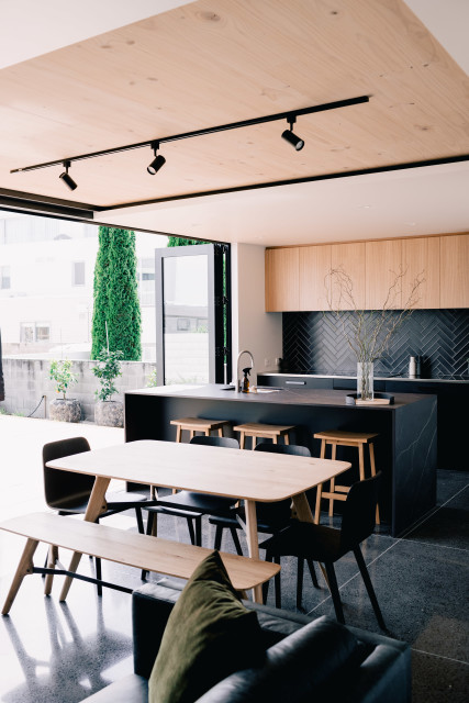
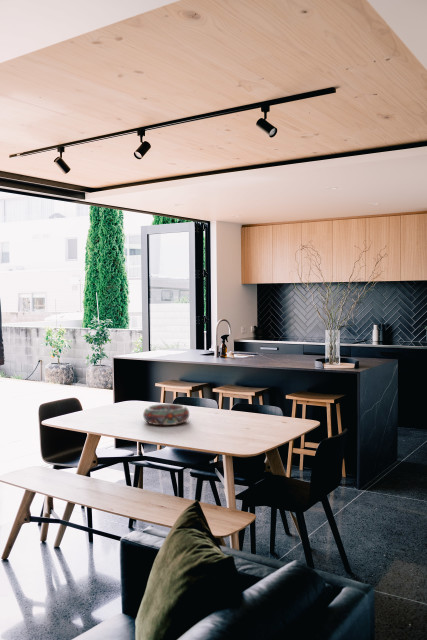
+ decorative bowl (166, 414)
